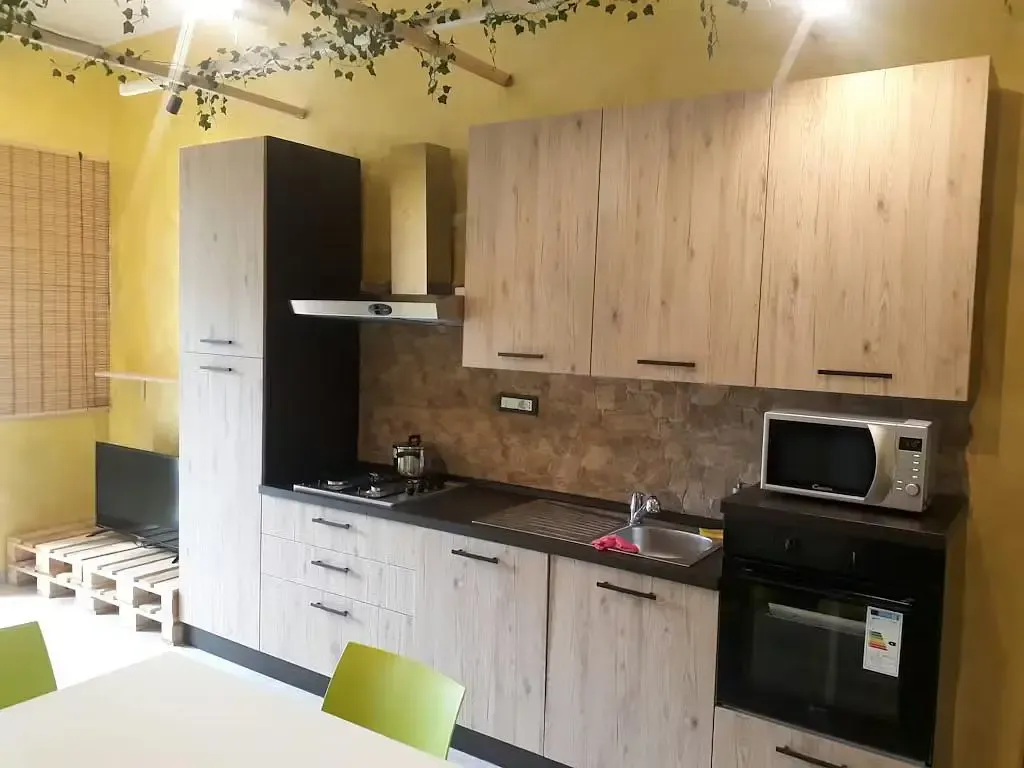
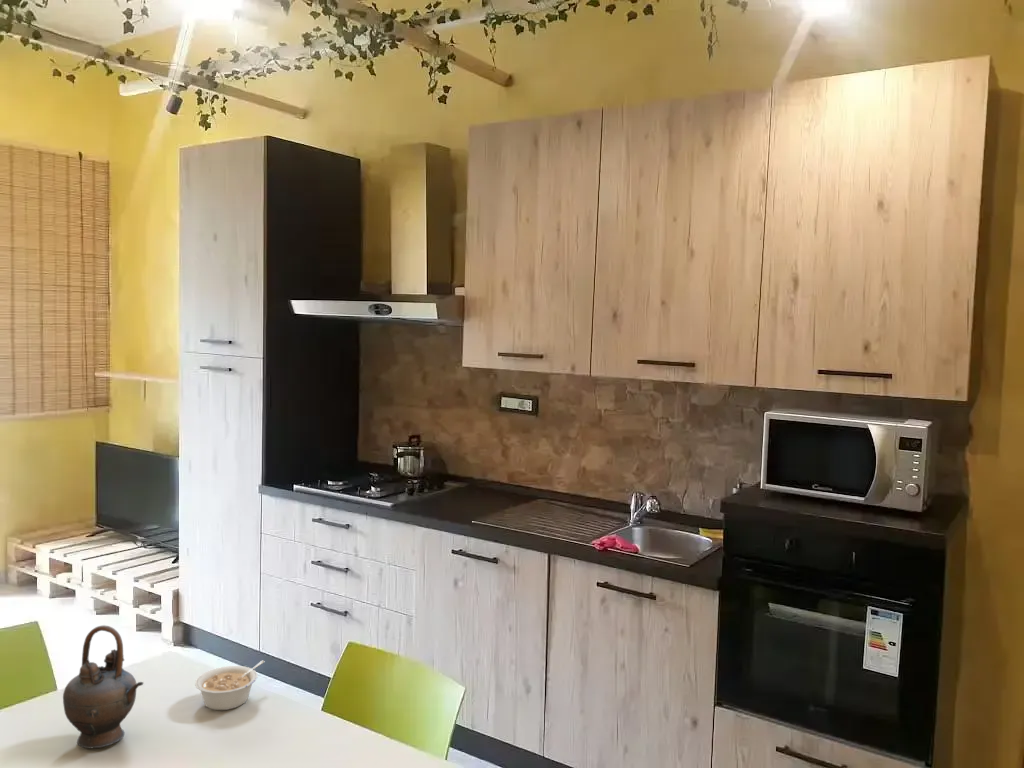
+ teapot (106, 684)
+ legume (227, 686)
